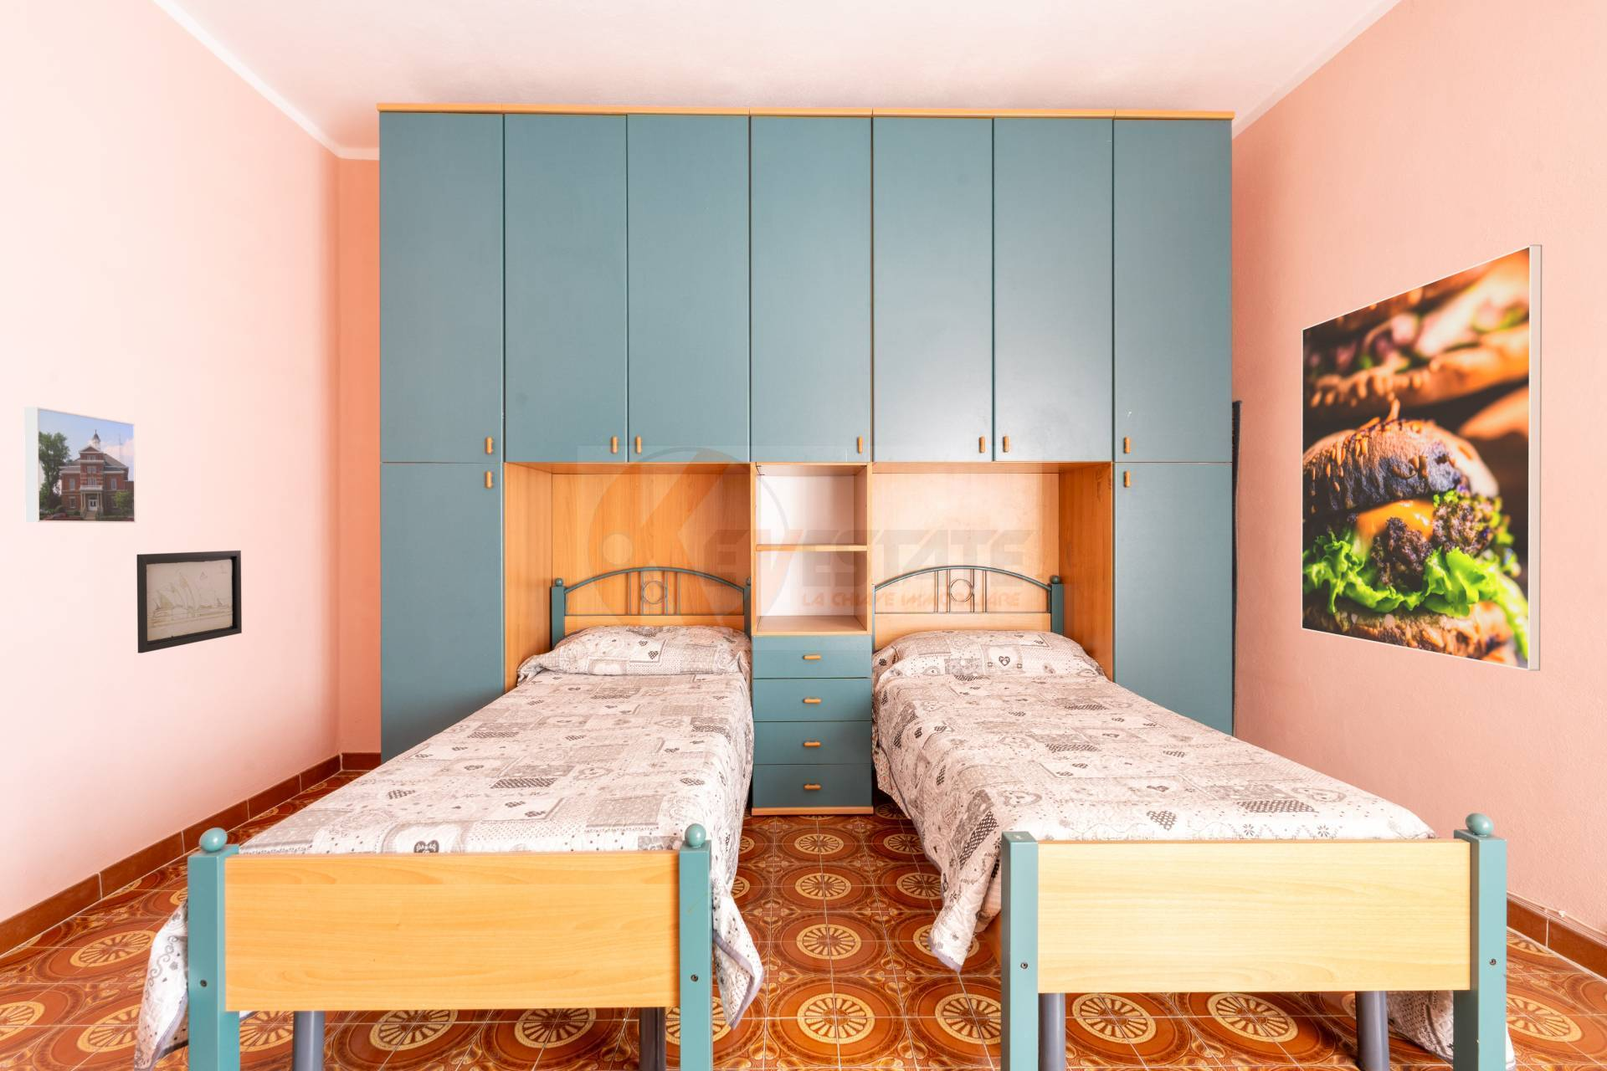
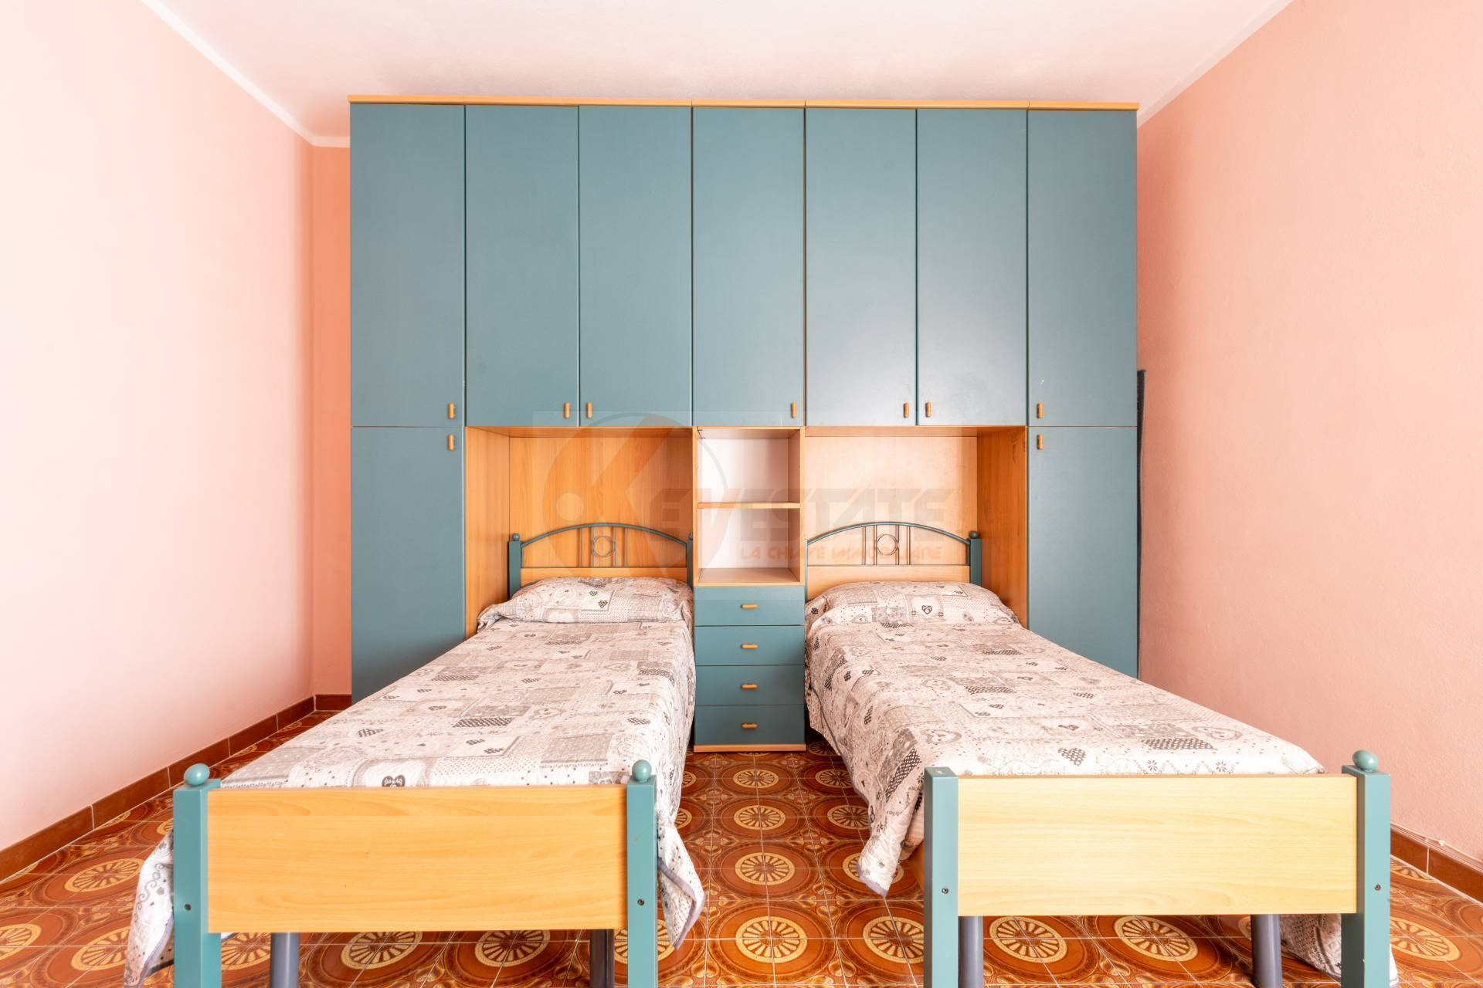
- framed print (84, 469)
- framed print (1400, 470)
- wall art (194, 596)
